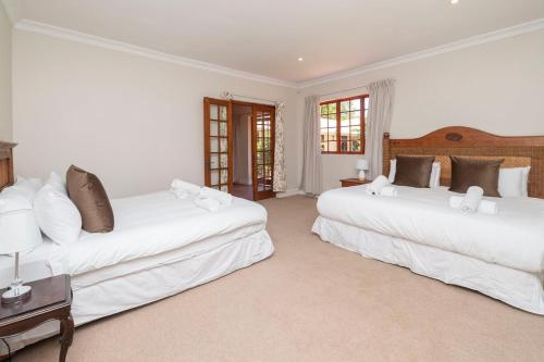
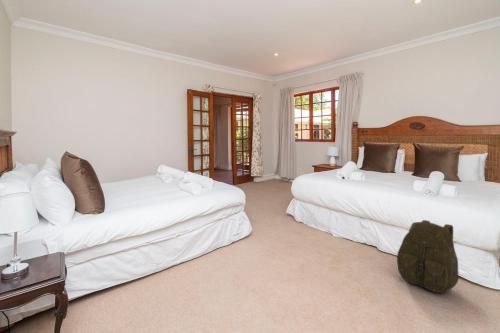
+ backpack (429, 252)
